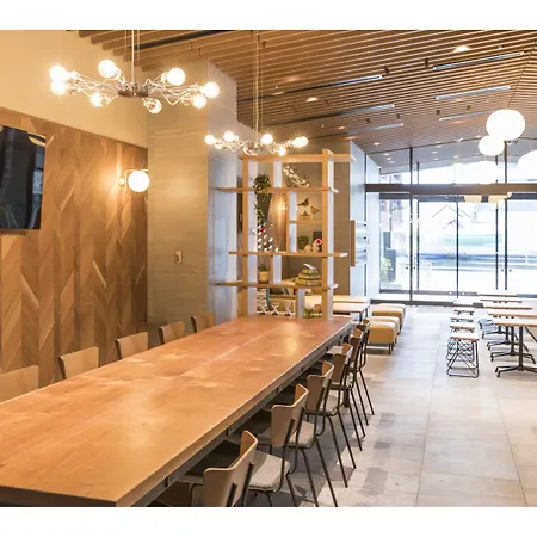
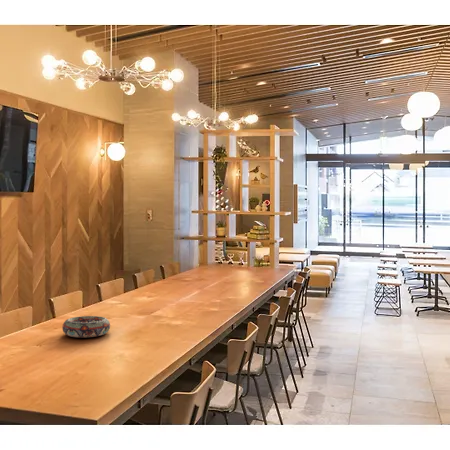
+ decorative bowl (86, 326)
